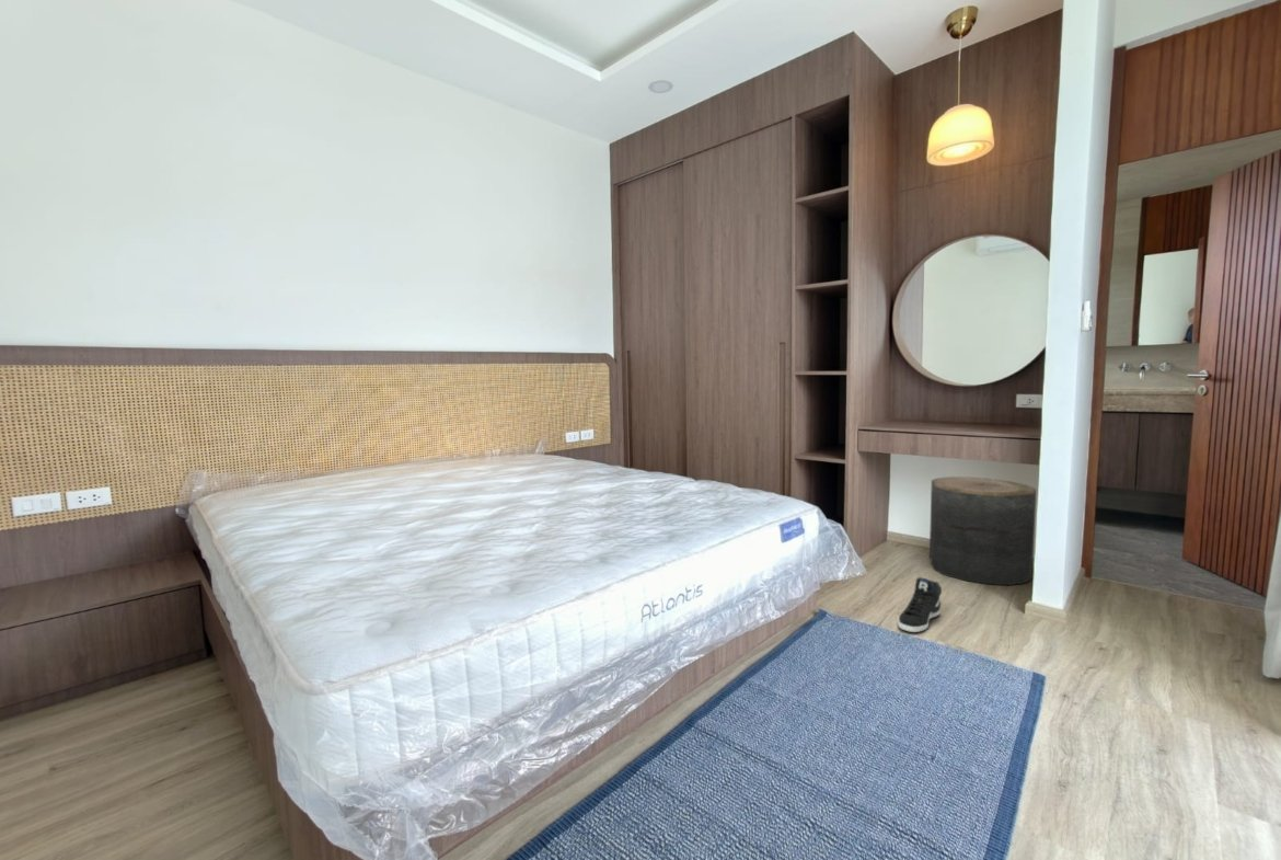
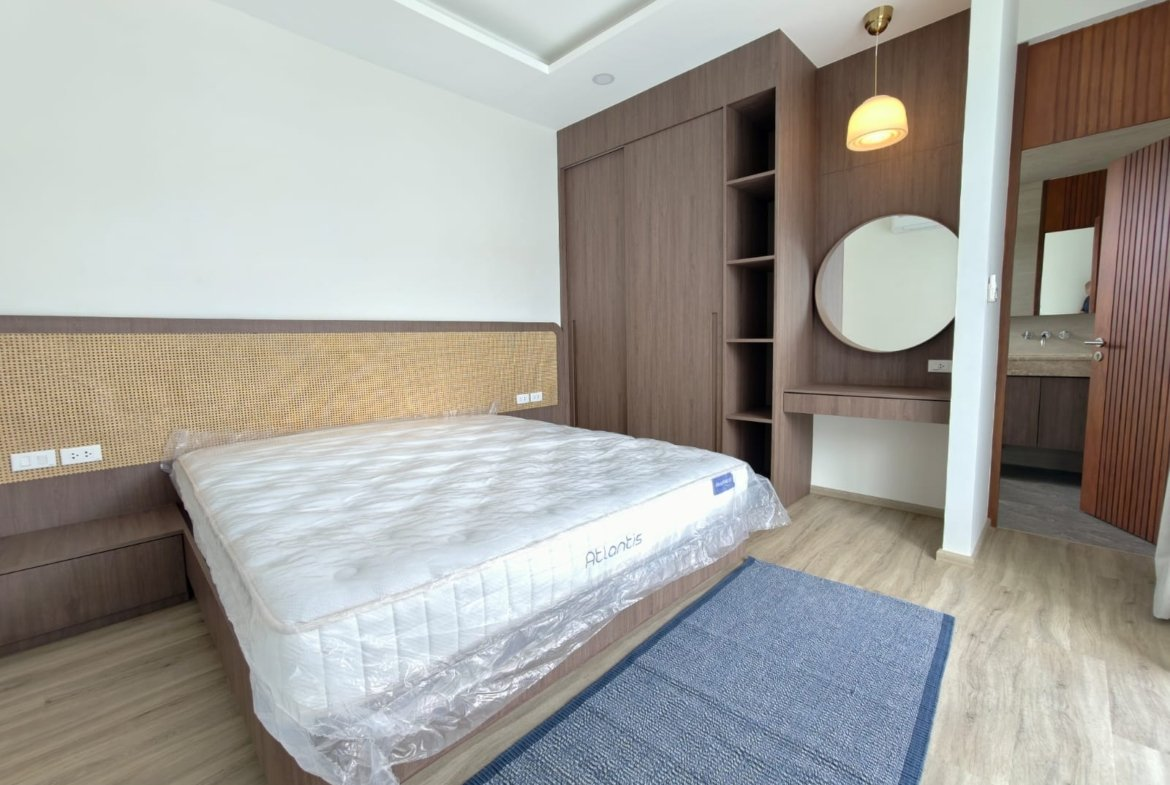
- sneaker (918, 600)
- stool (978, 527)
